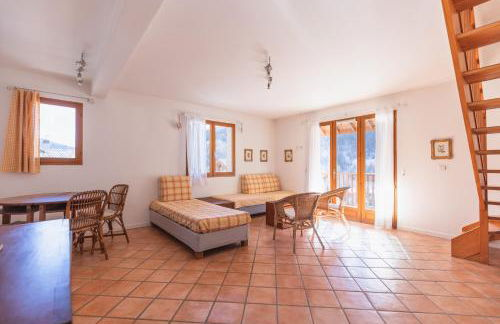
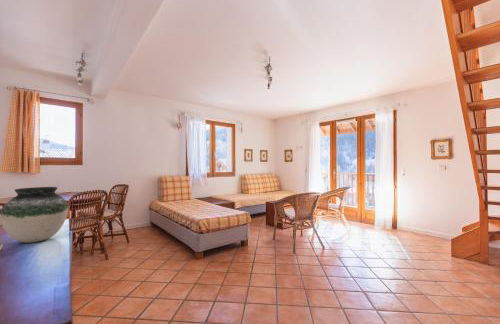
+ vase (36, 213)
